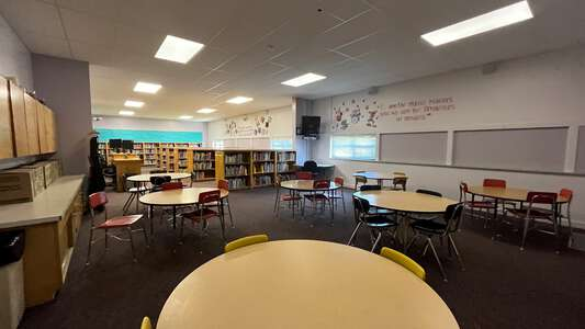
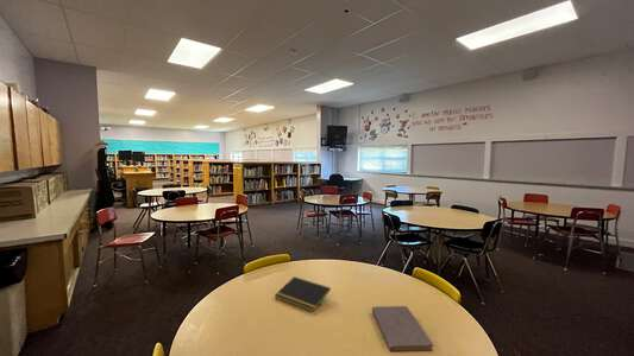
+ notepad (302, 292)
+ book (398, 326)
